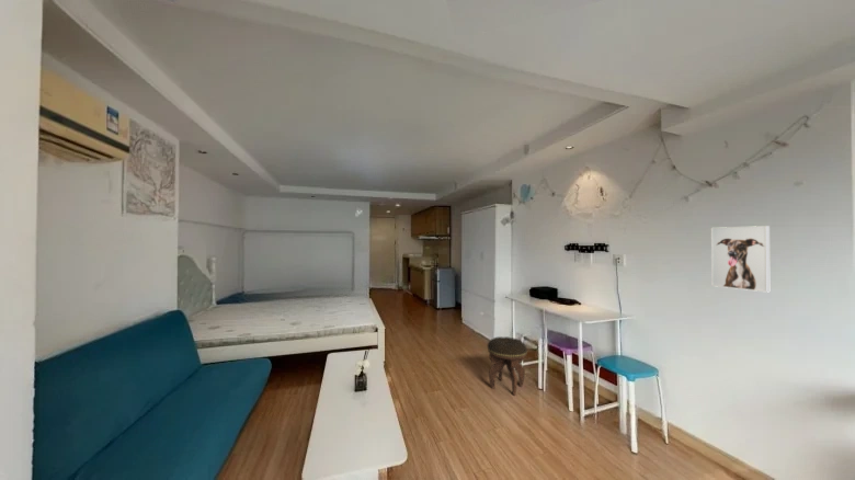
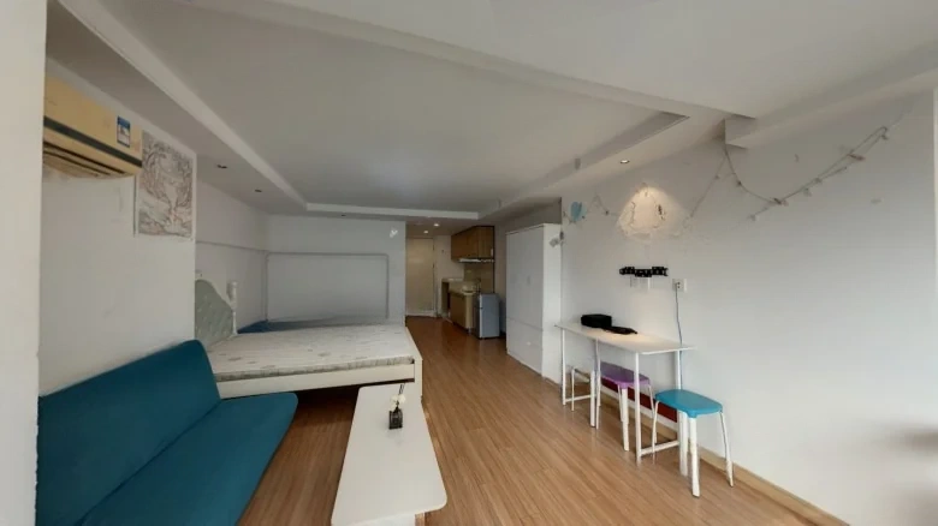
- footstool (506, 363)
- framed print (738, 258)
